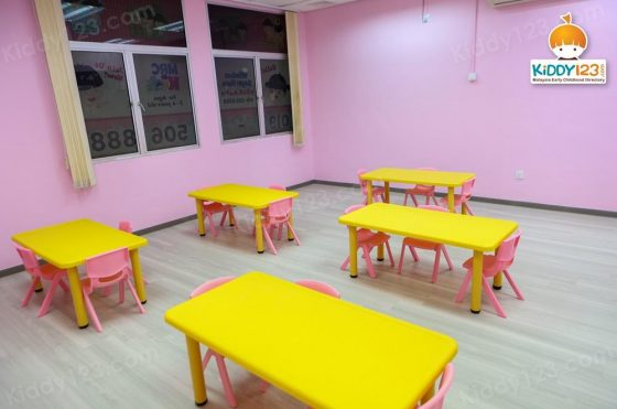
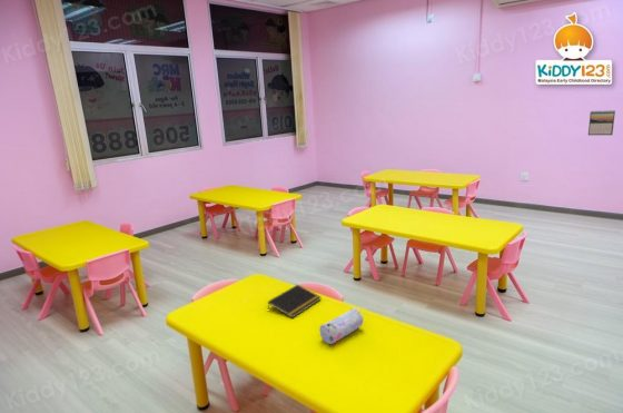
+ notepad (295, 299)
+ calendar (601, 122)
+ pencil case (342, 325)
